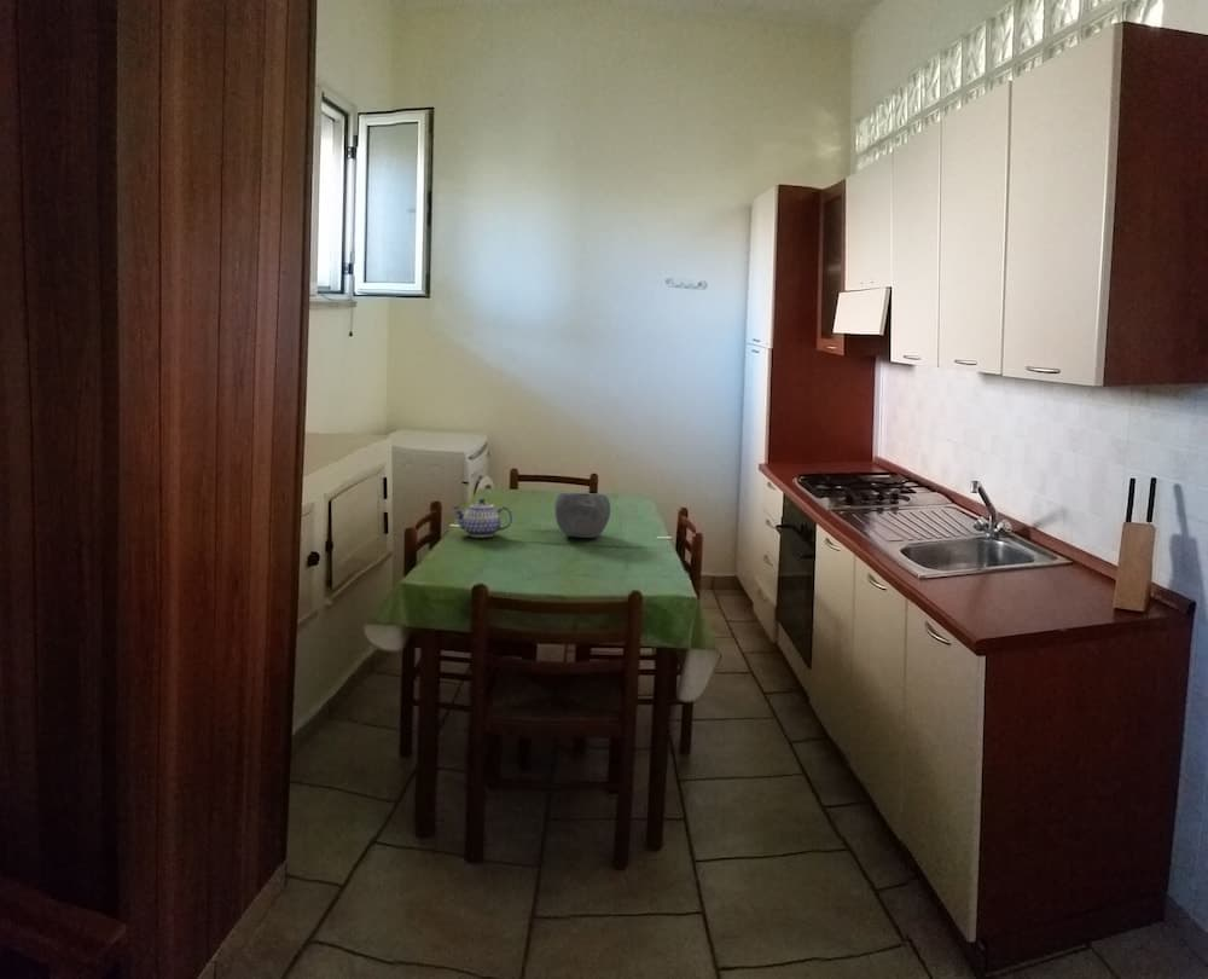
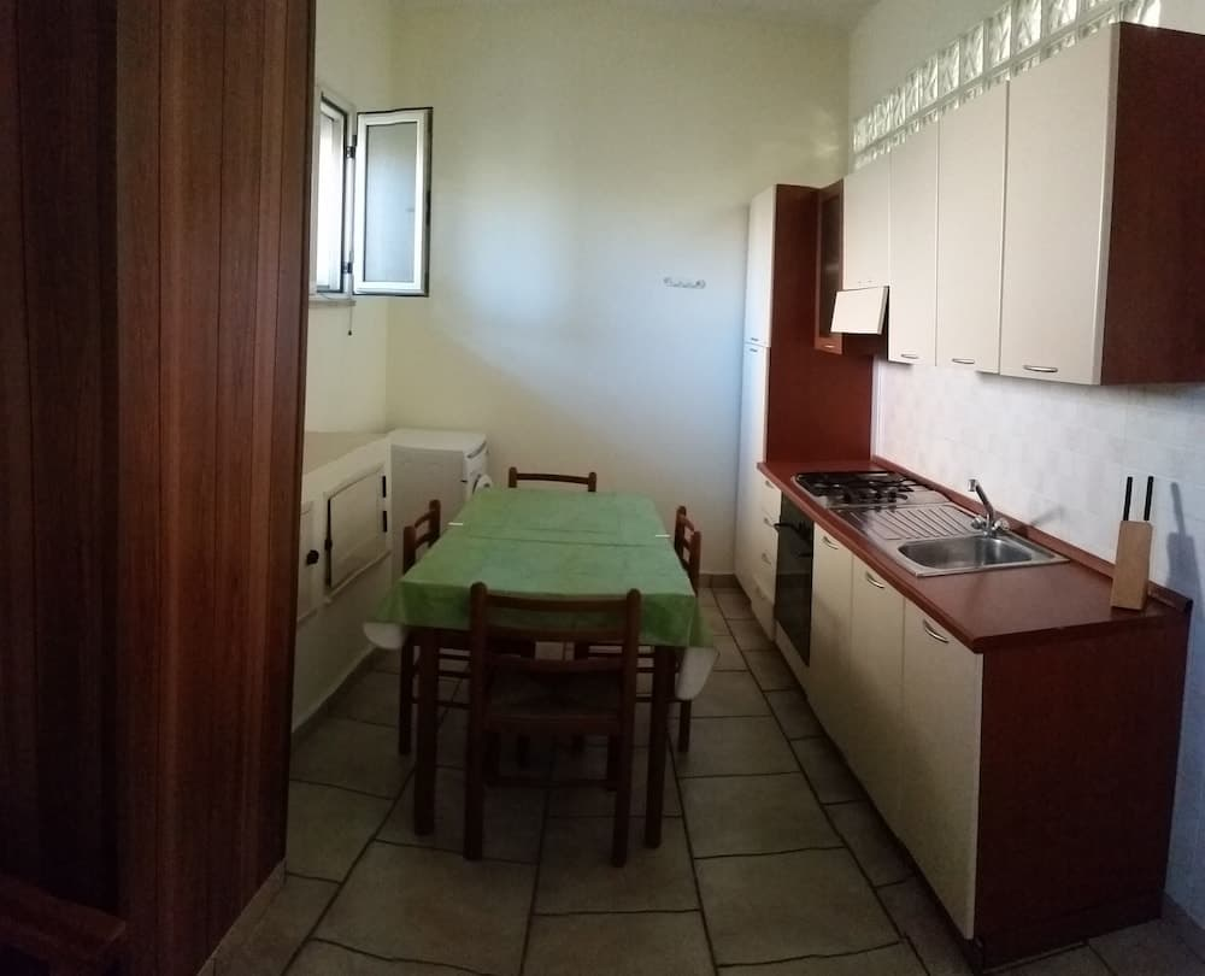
- bowl (582, 514)
- teapot (481, 516)
